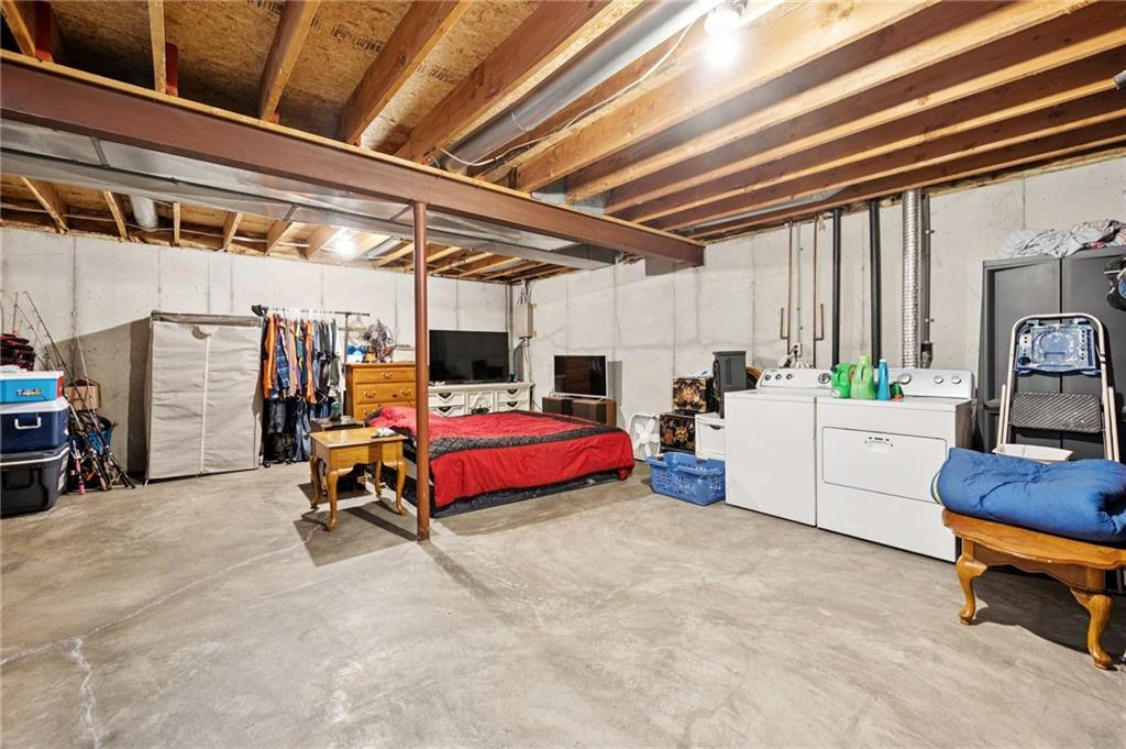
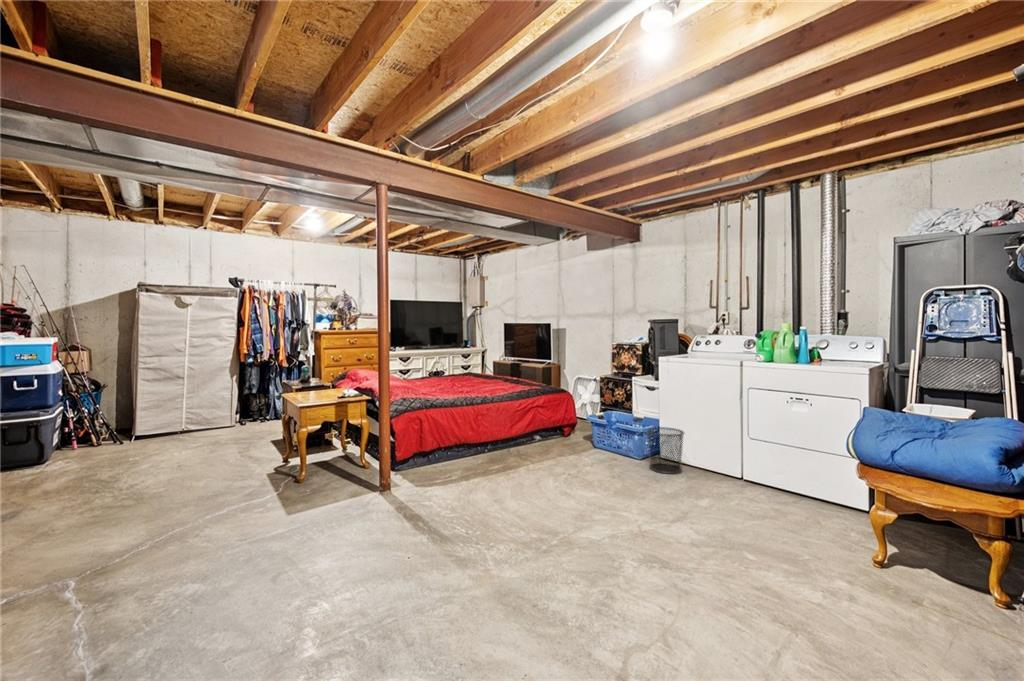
+ waste bin (664, 449)
